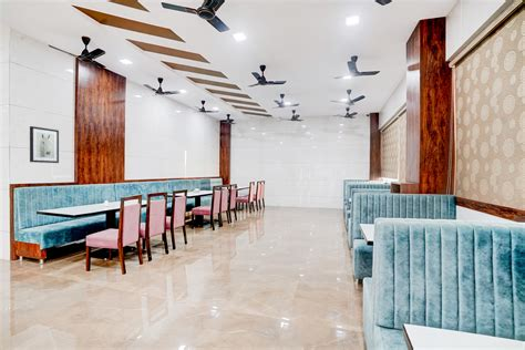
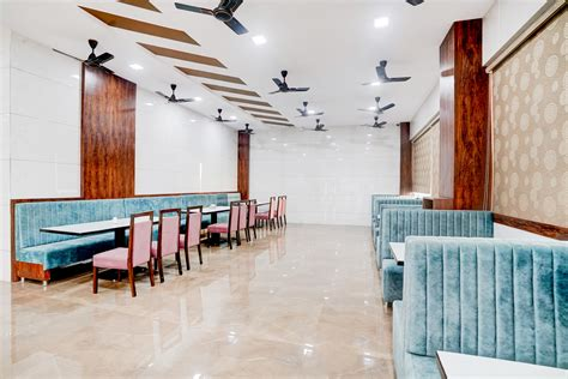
- wall art (44, 145)
